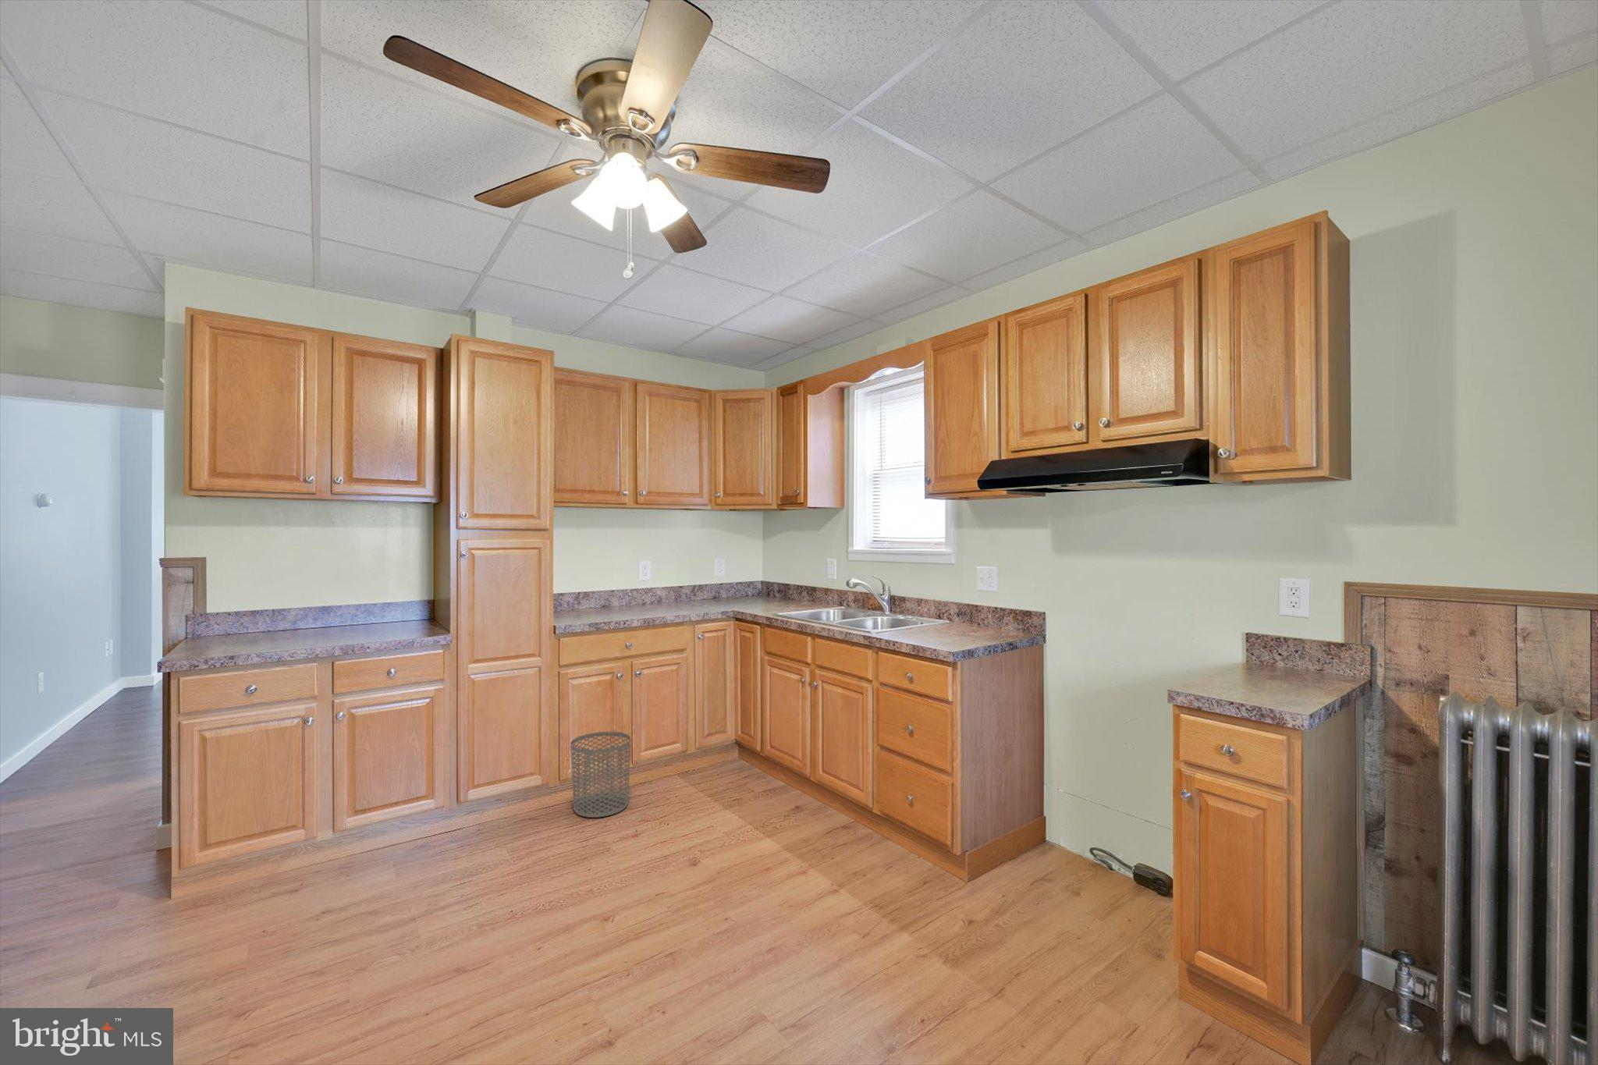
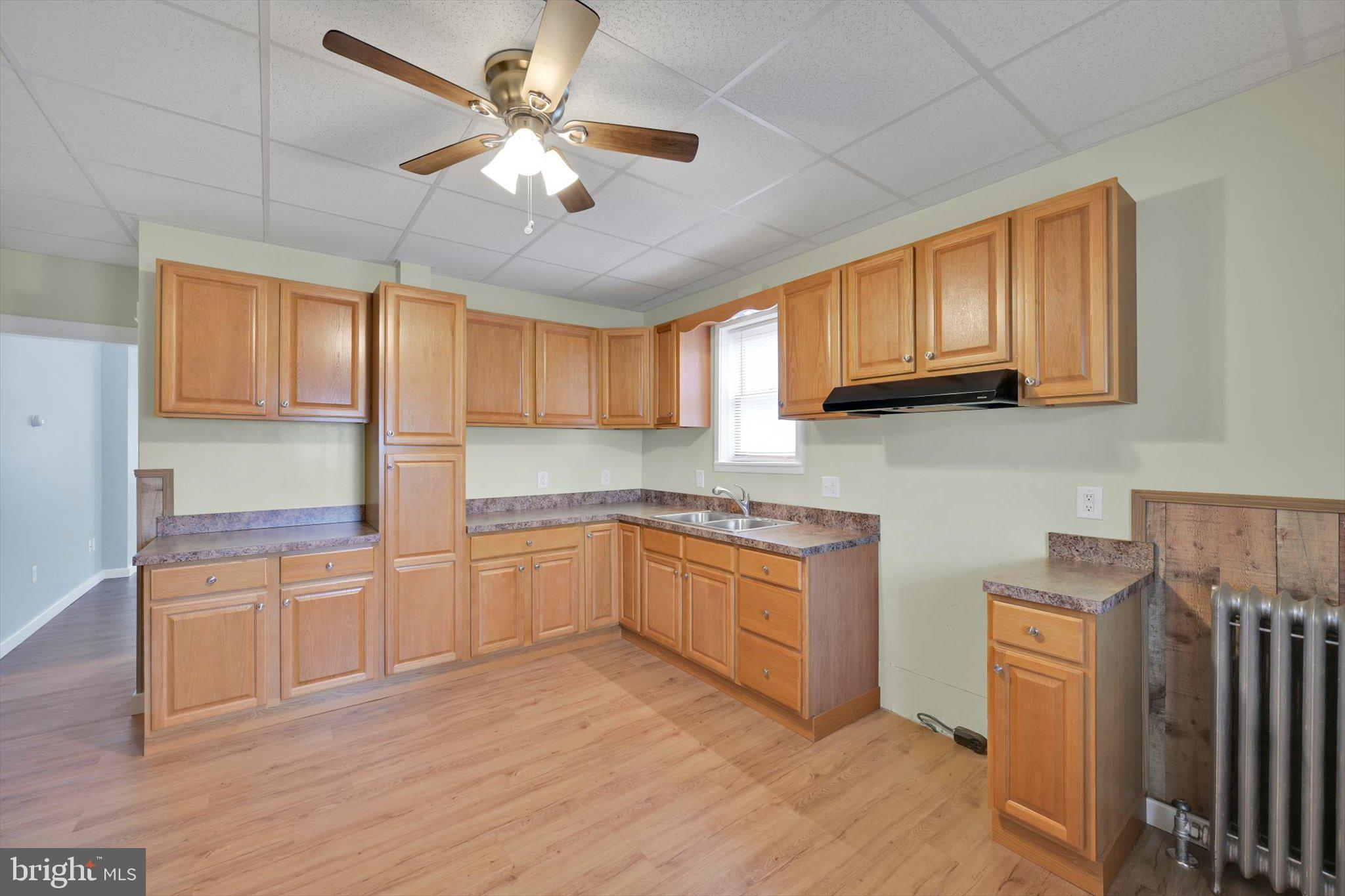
- waste bin (601, 774)
